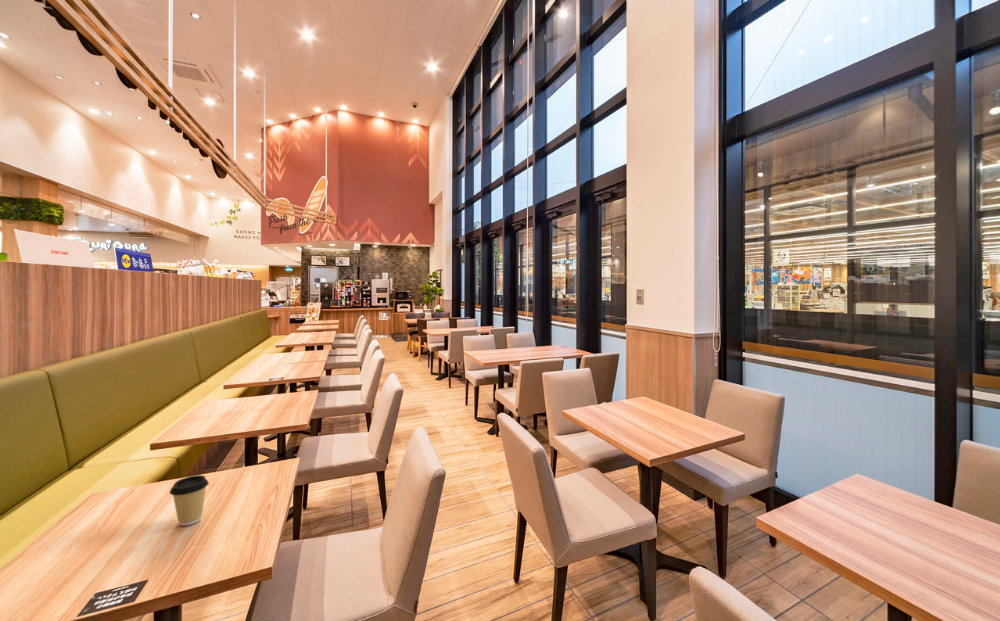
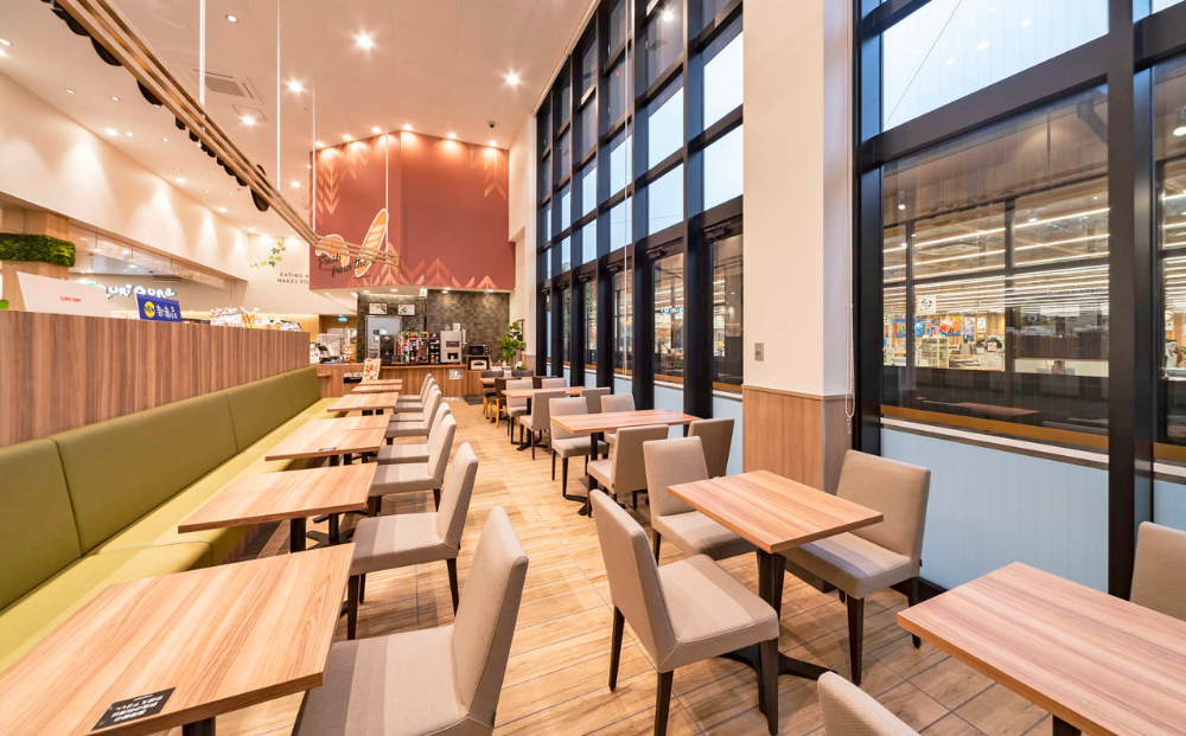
- coffee cup (189, 500)
